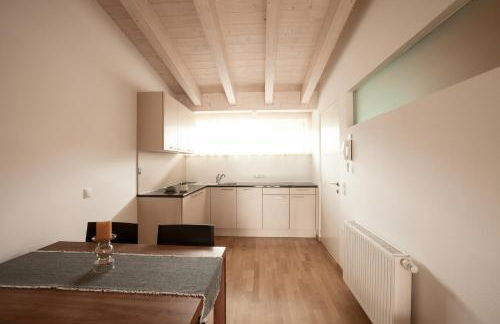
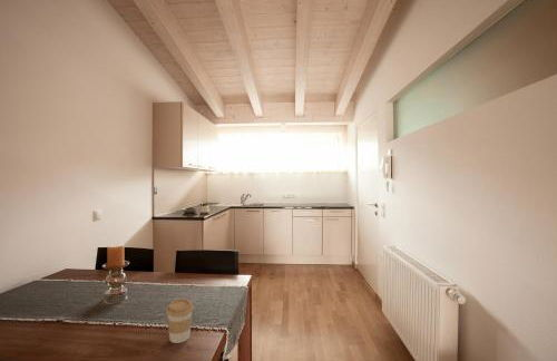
+ coffee cup (179, 320)
